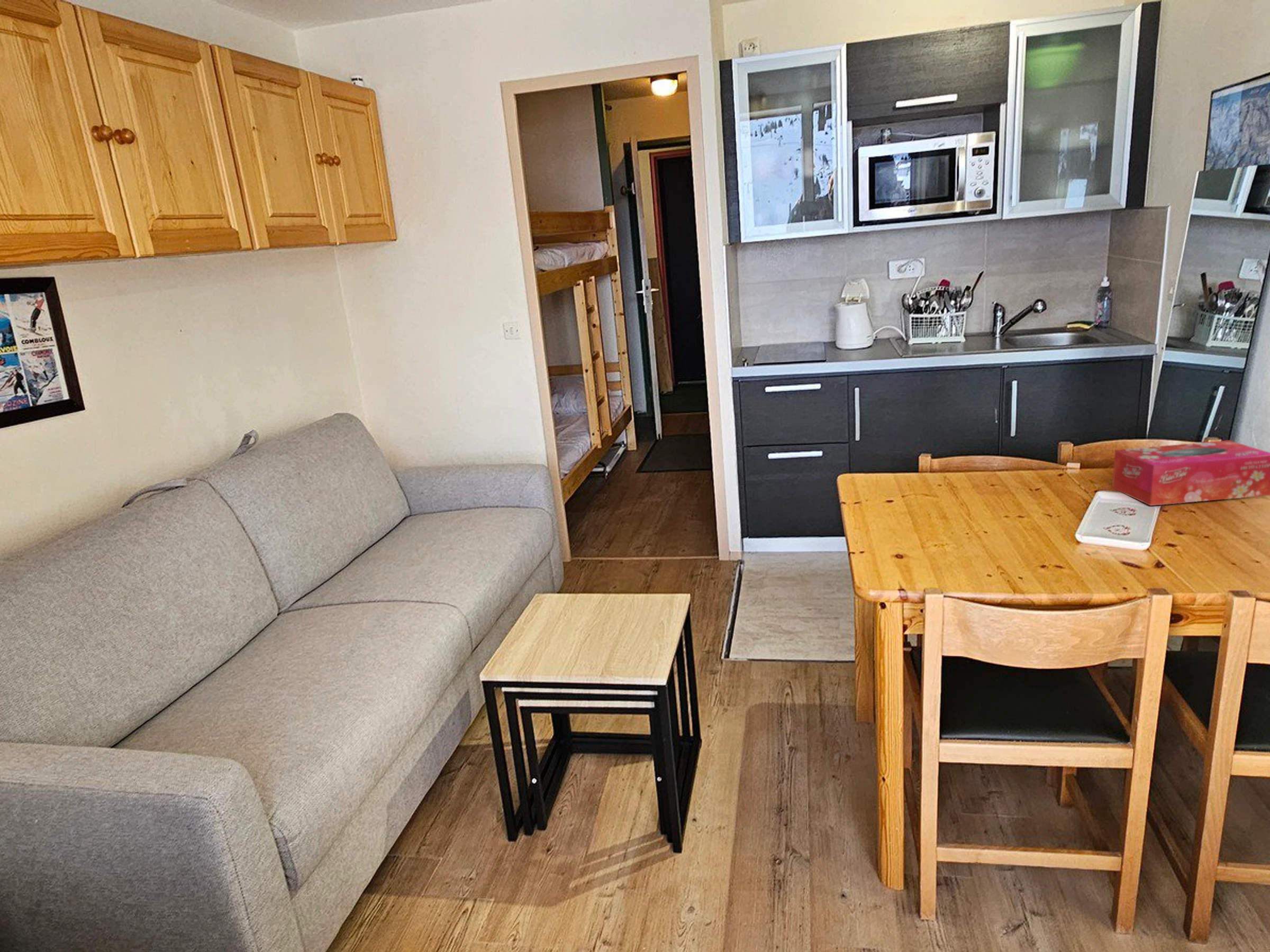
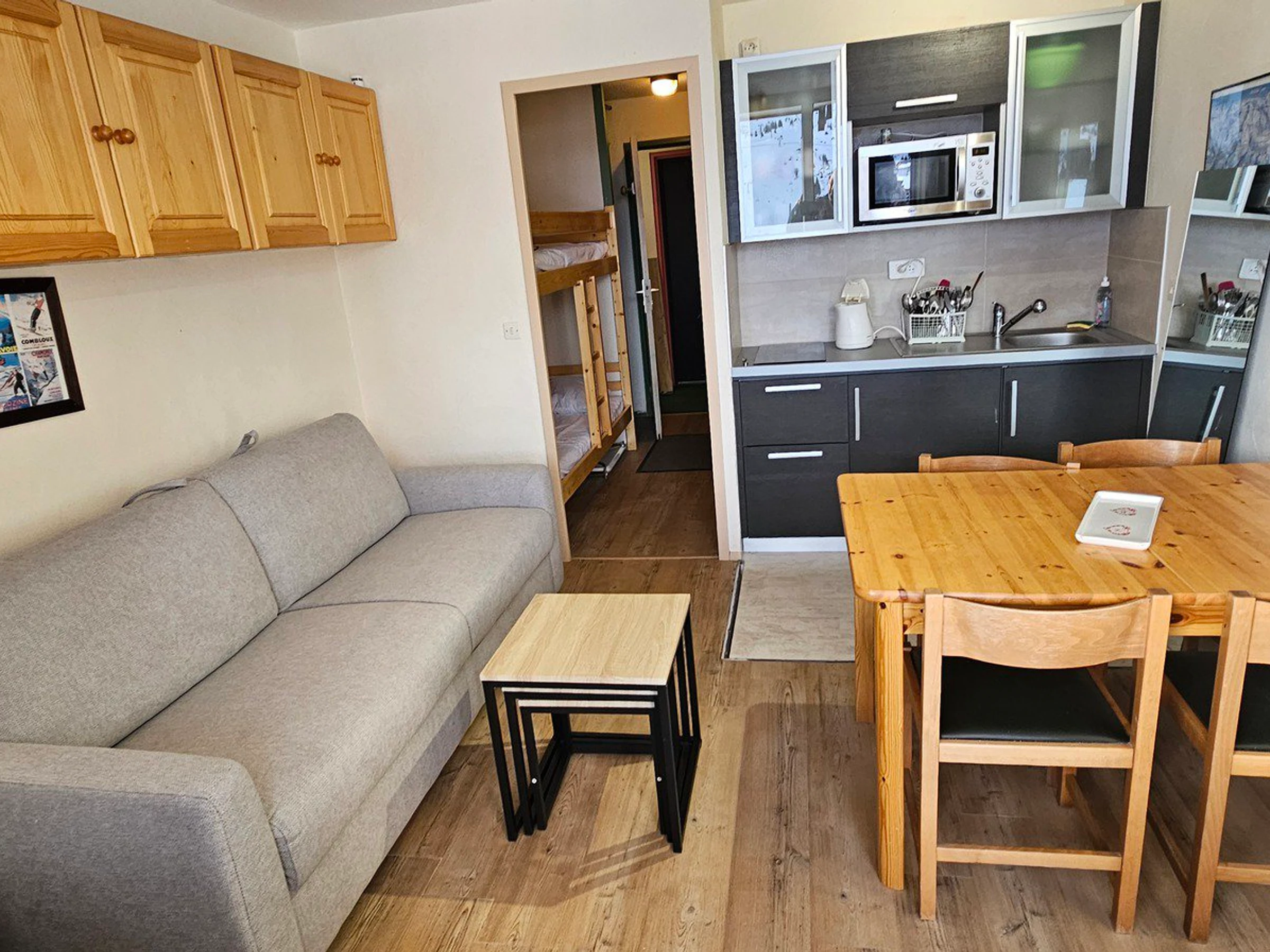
- tissue box (1191, 472)
